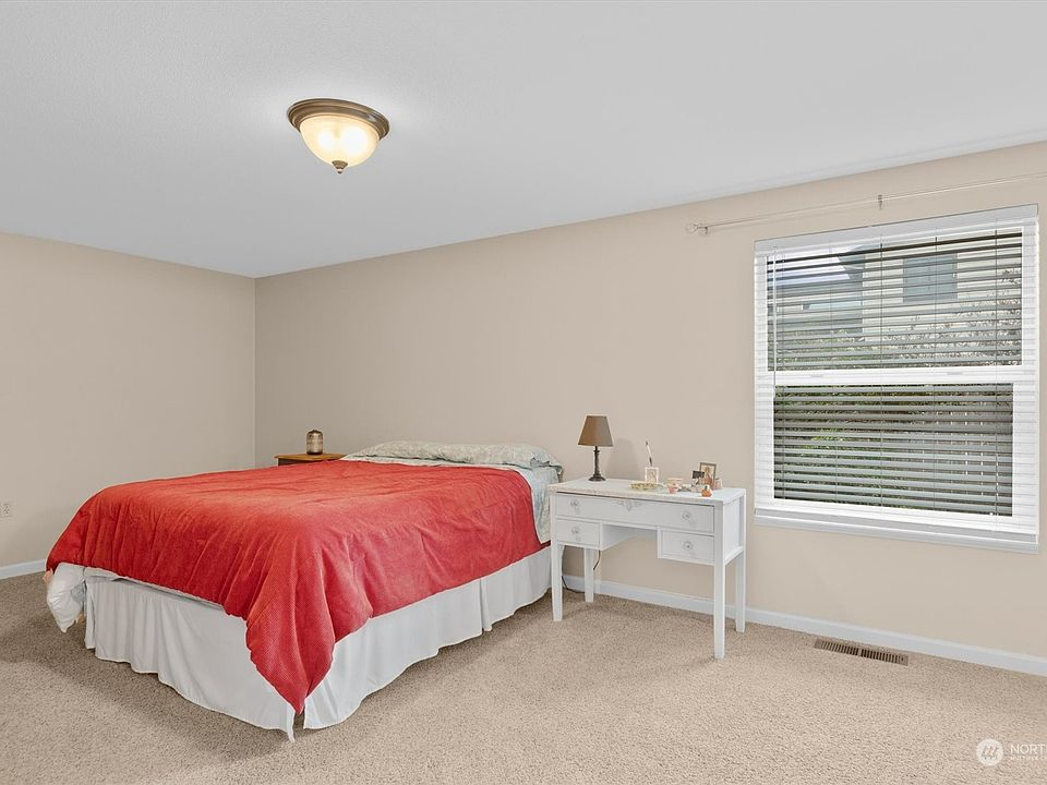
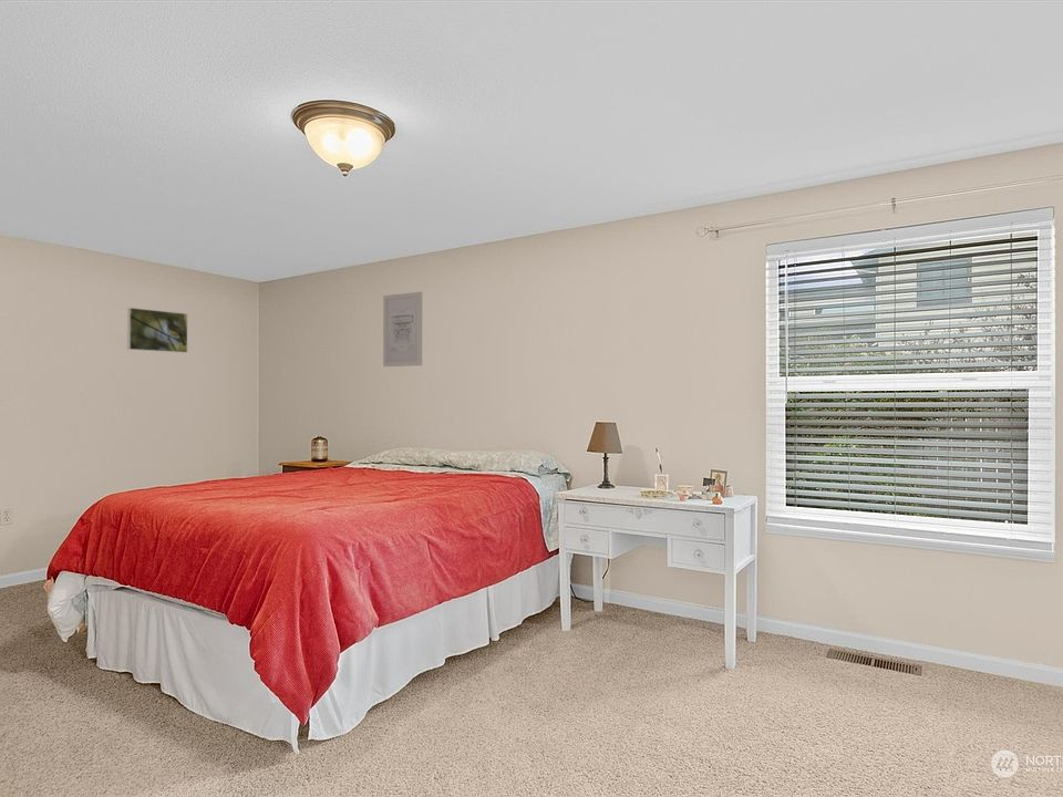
+ wall art (402, 330)
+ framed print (158, 331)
